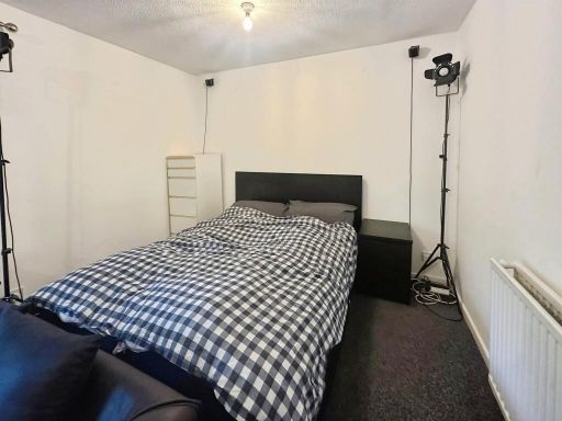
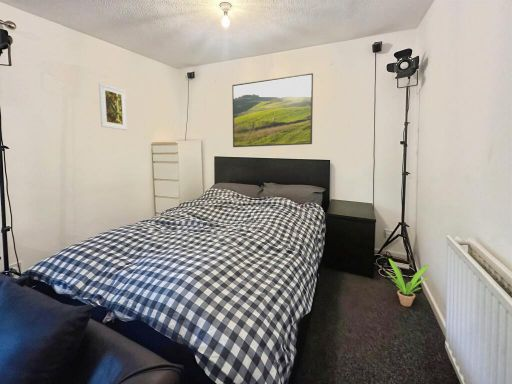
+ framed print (270, 113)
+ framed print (113, 108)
+ potted plant (407, 285)
